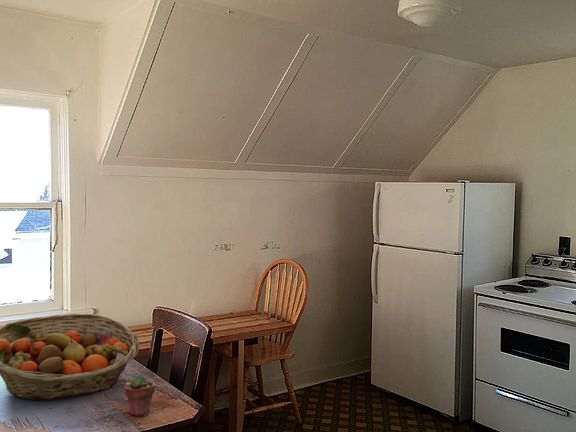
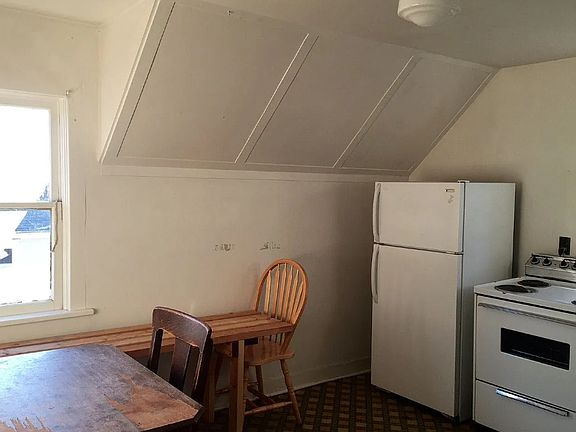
- potted succulent (139, 393)
- fruit basket (64, 354)
